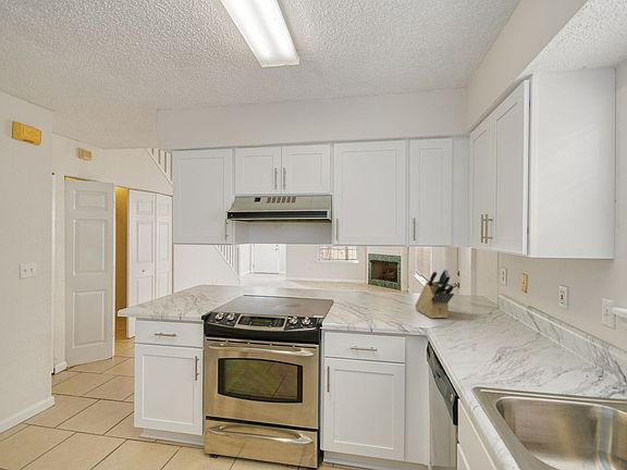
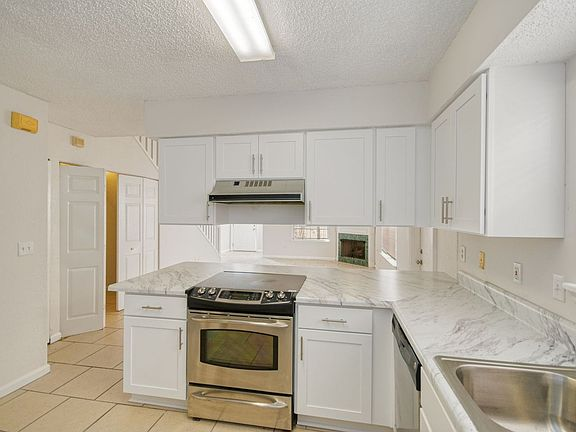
- knife block (433, 290)
